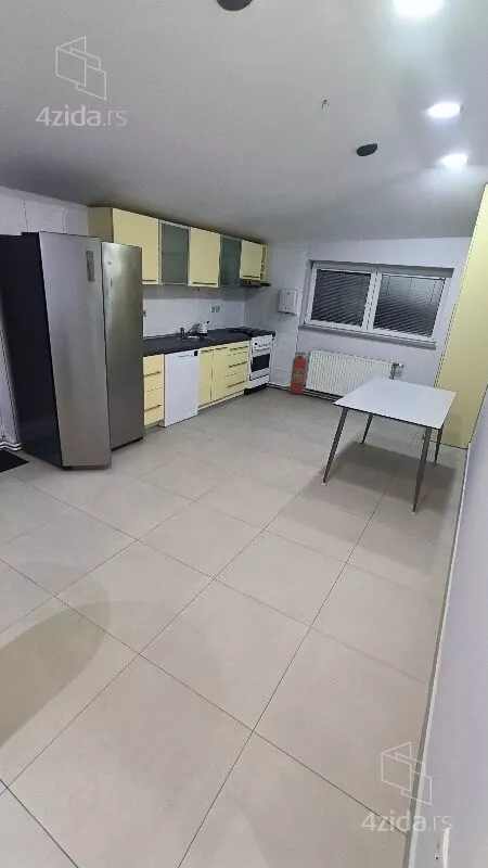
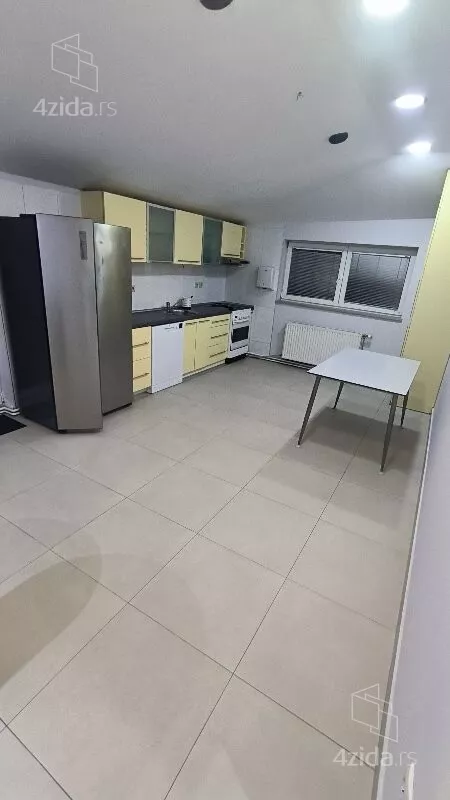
- fire extinguisher (297, 373)
